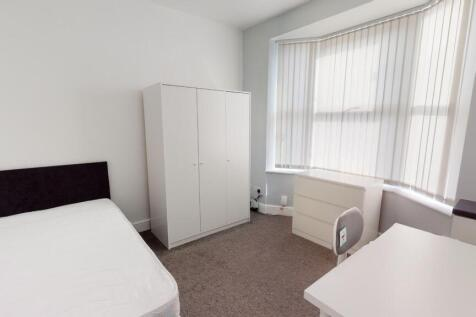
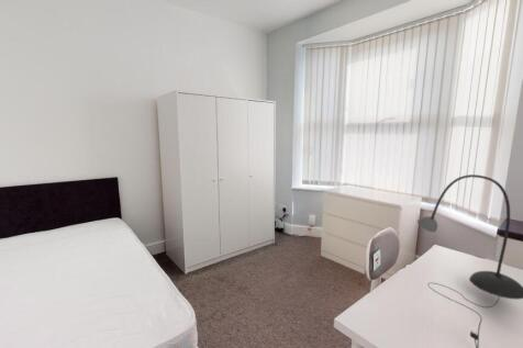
+ desk lamp (435, 231)
